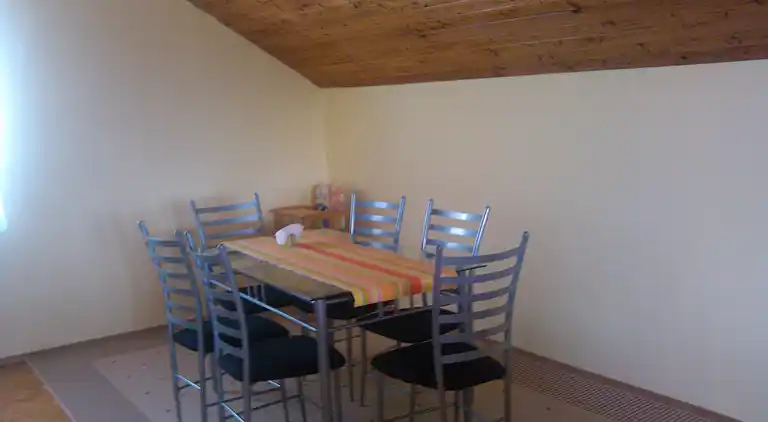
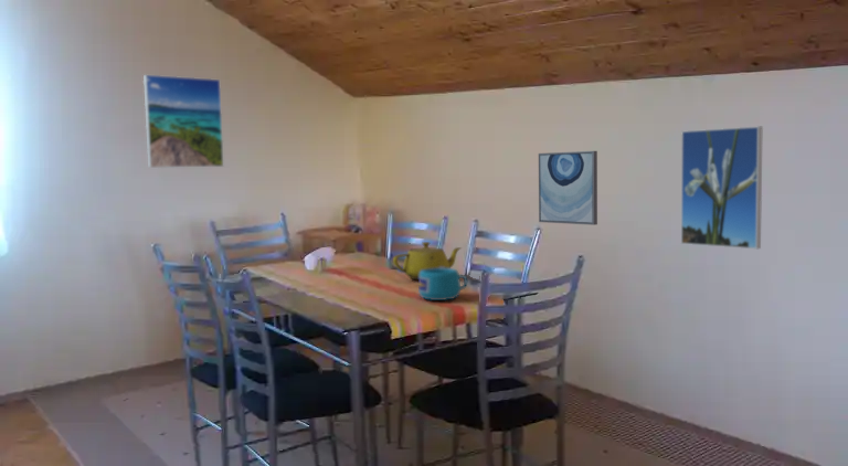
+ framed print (184, 121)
+ wall art (566, 188)
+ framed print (719, 188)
+ cup (444, 283)
+ teapot (428, 260)
